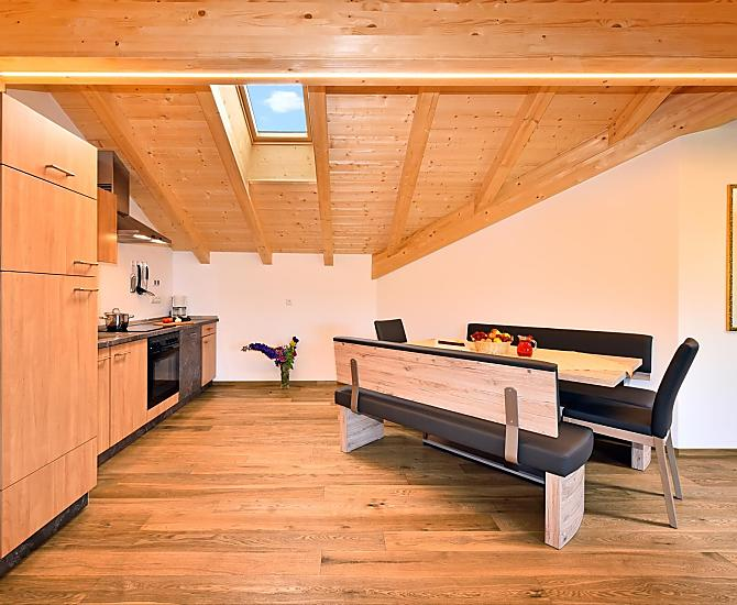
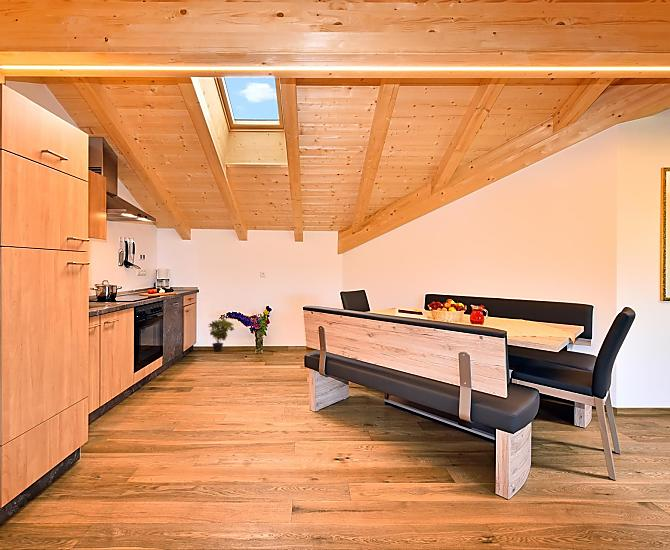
+ potted plant (220, 334)
